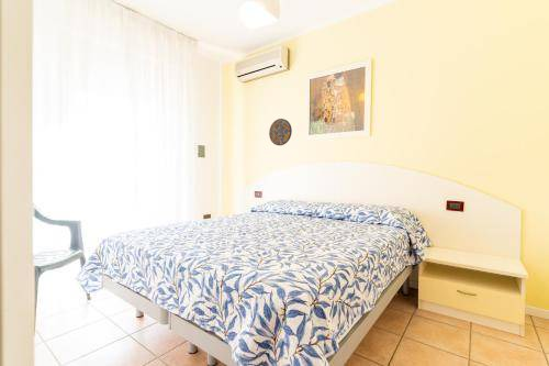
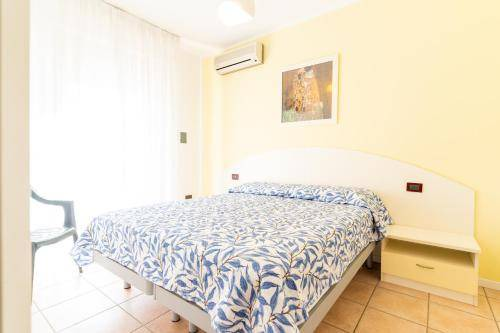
- manhole cover (280, 132)
